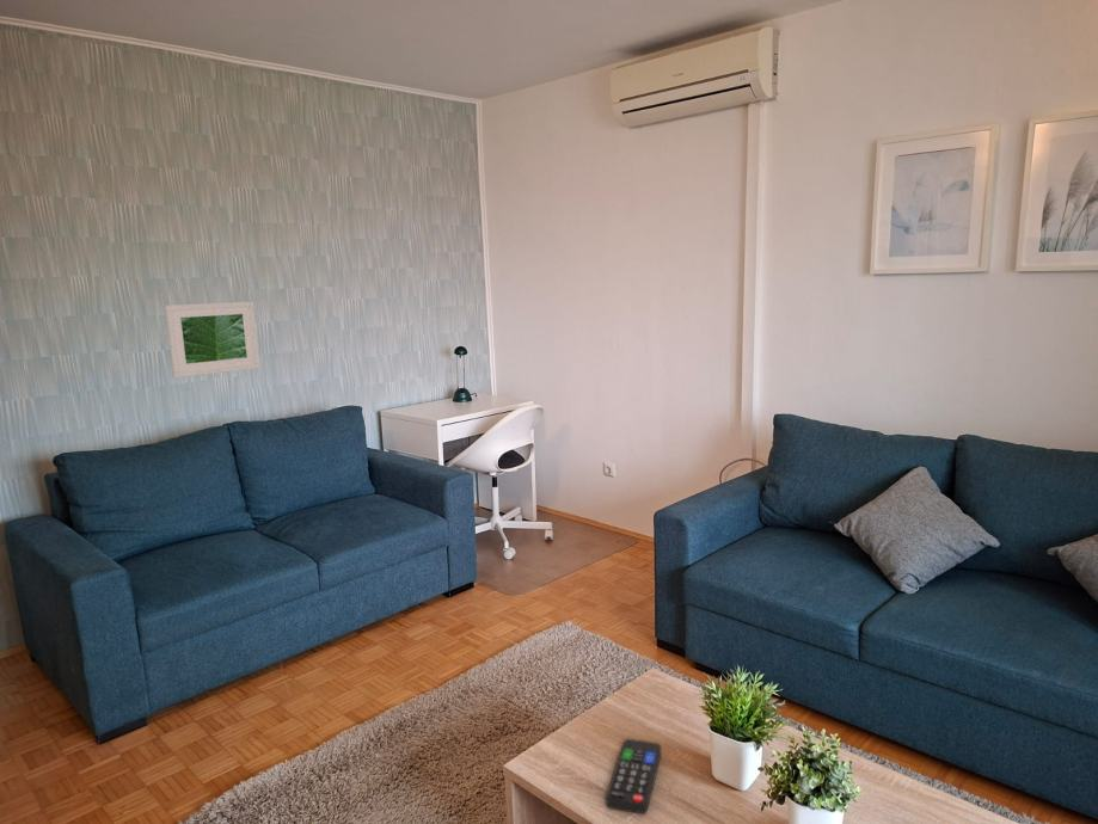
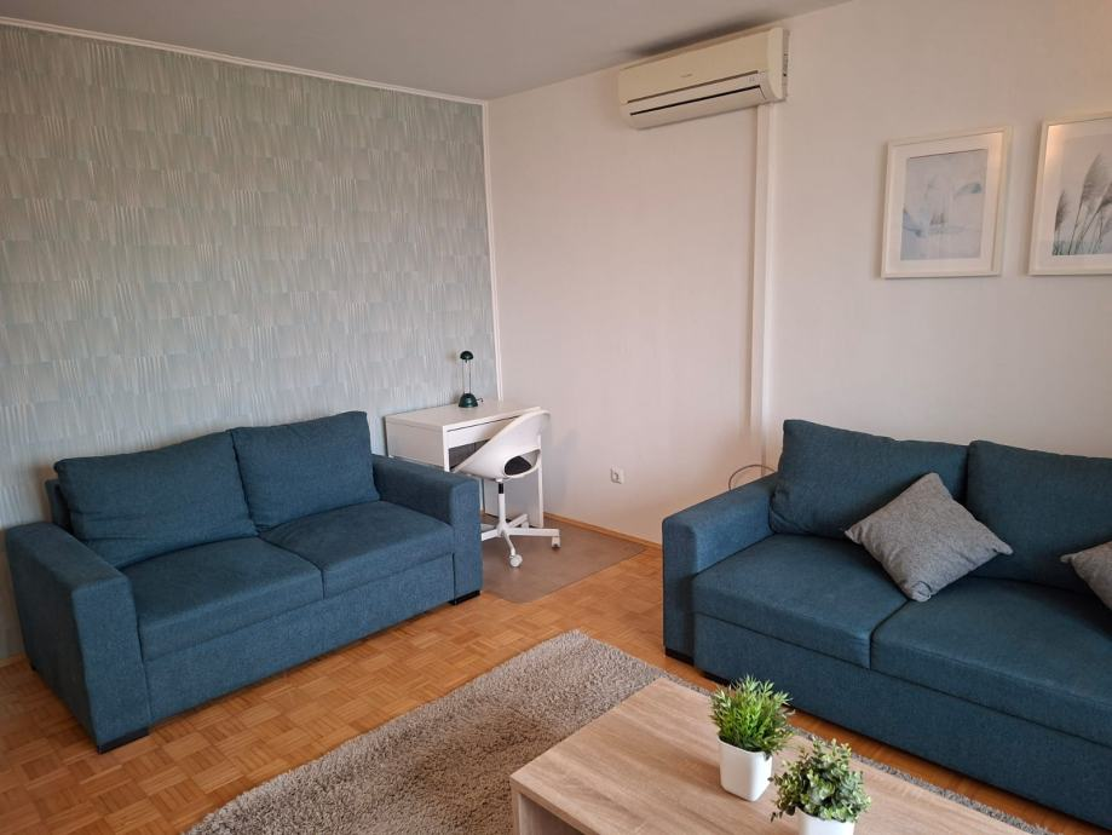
- remote control (634, 773)
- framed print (214, 338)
